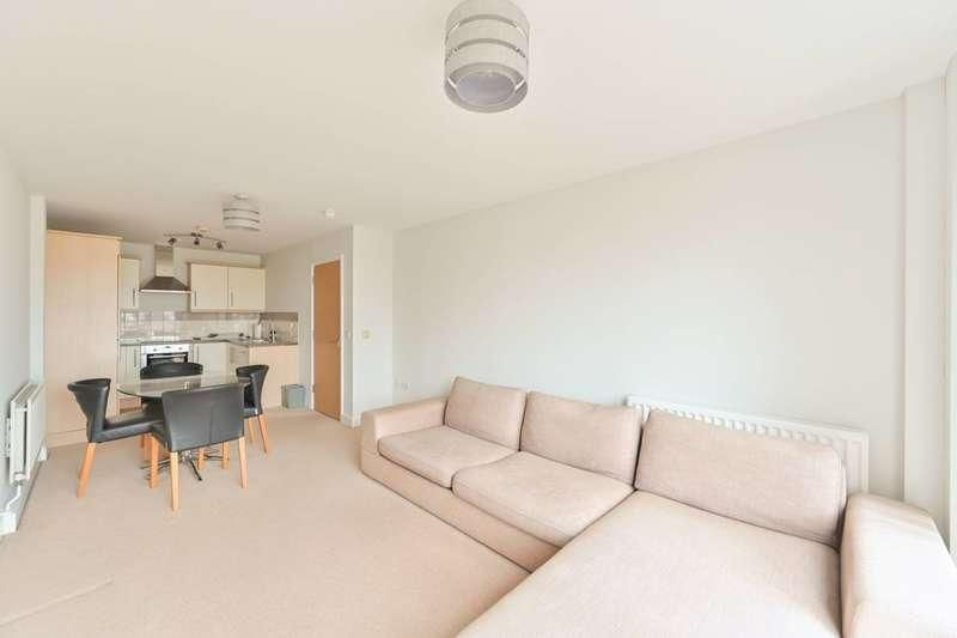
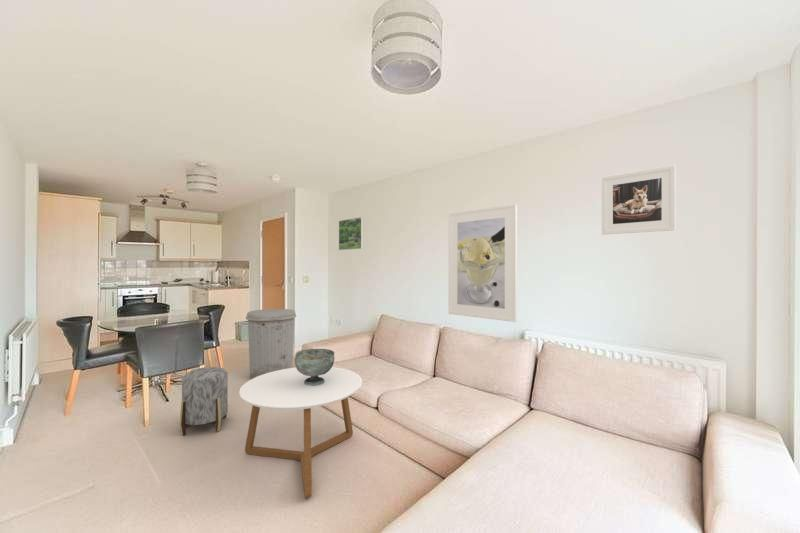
+ decorative bowl (314, 367)
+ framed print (636, 202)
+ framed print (480, 263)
+ coffee table (305, 420)
+ trash can (271, 342)
+ stool (205, 397)
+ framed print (350, 234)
